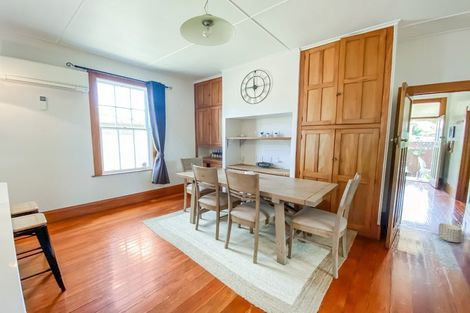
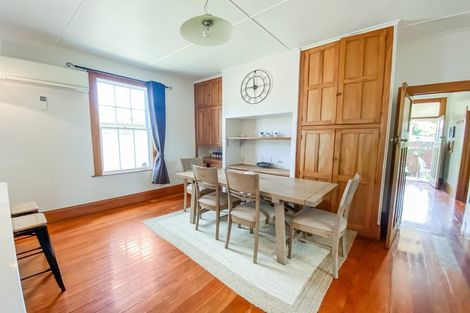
- planter (449, 233)
